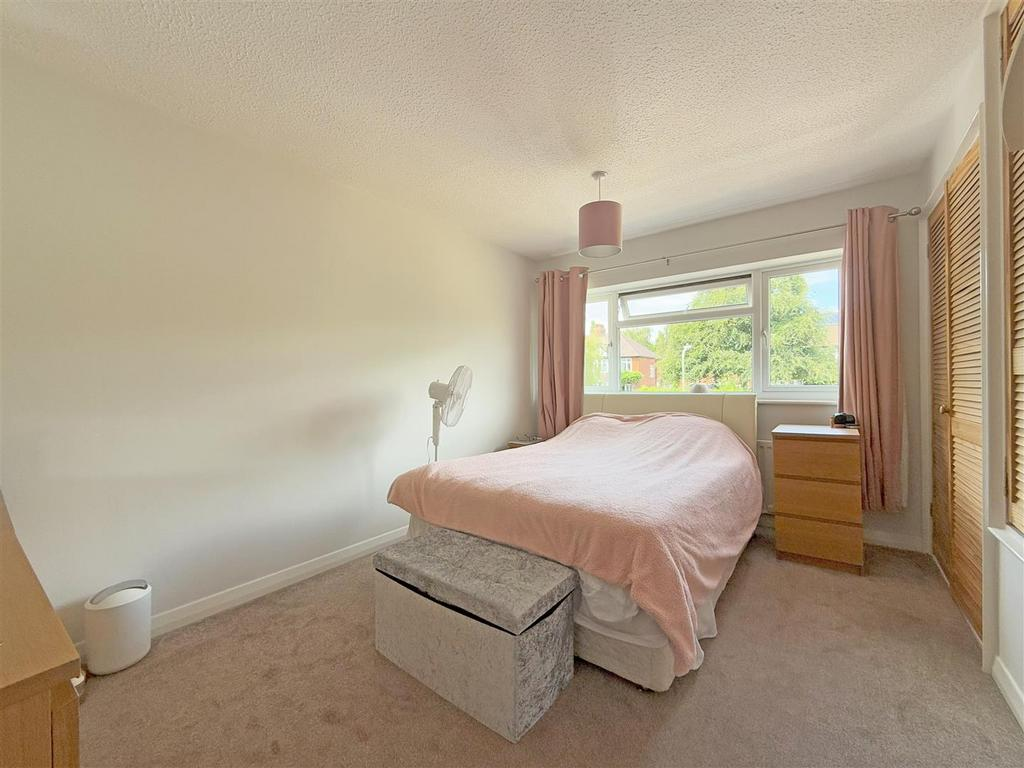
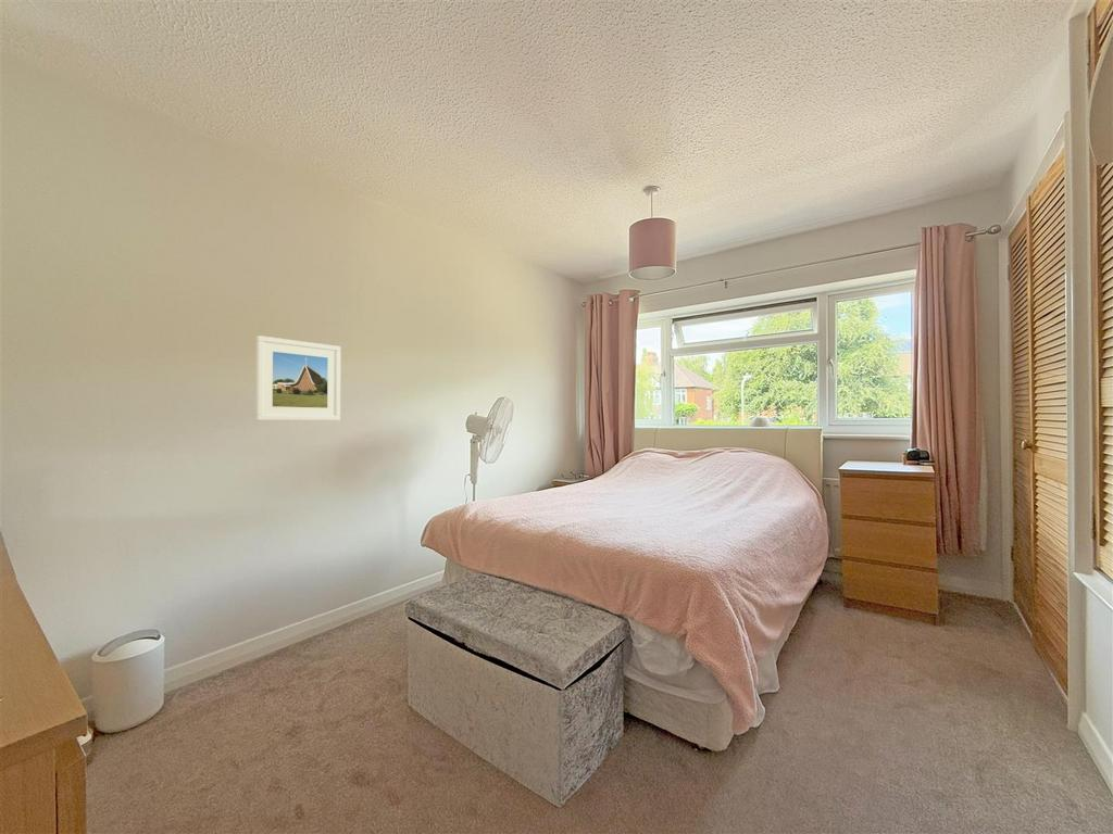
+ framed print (300, 380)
